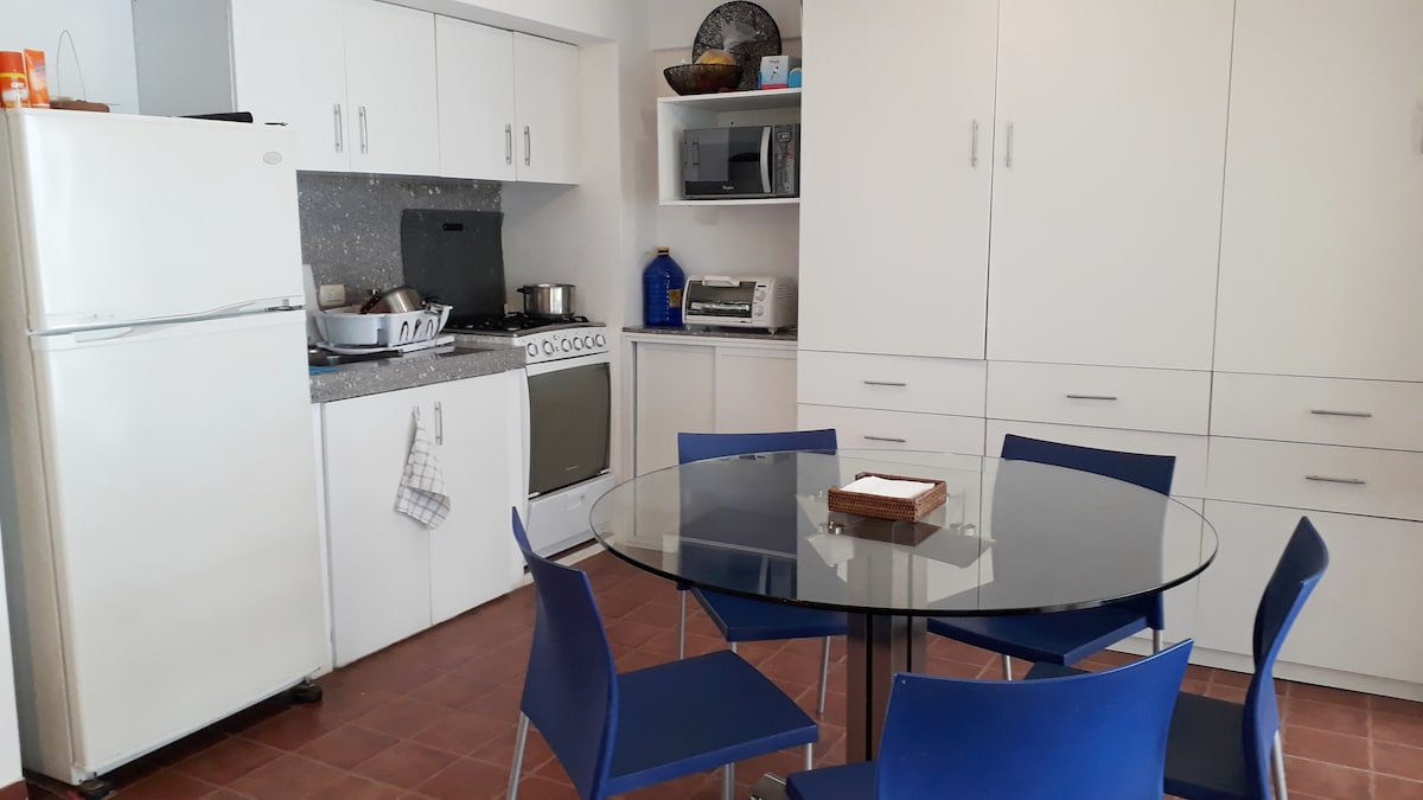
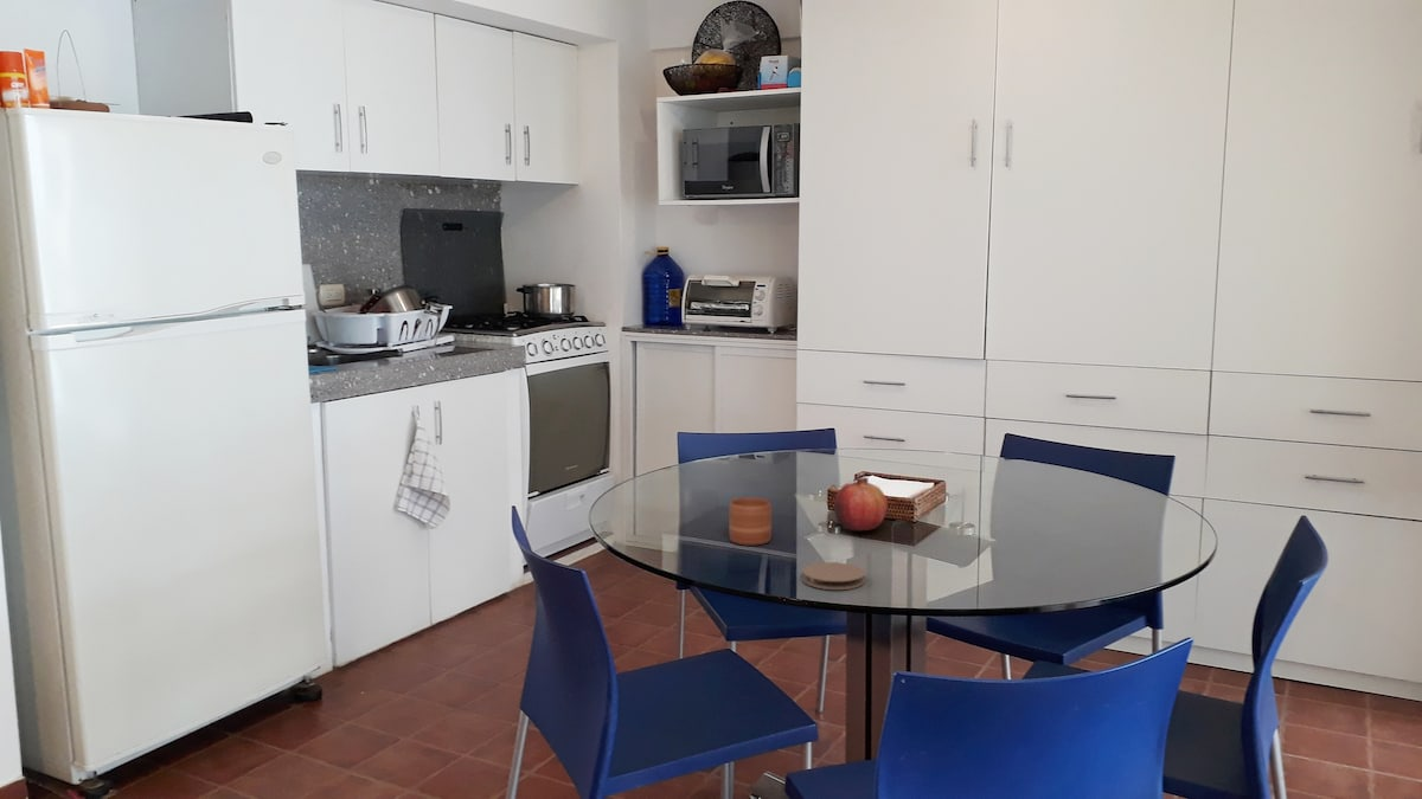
+ mug (747, 517)
+ coaster (833, 575)
+ fruit (859, 504)
